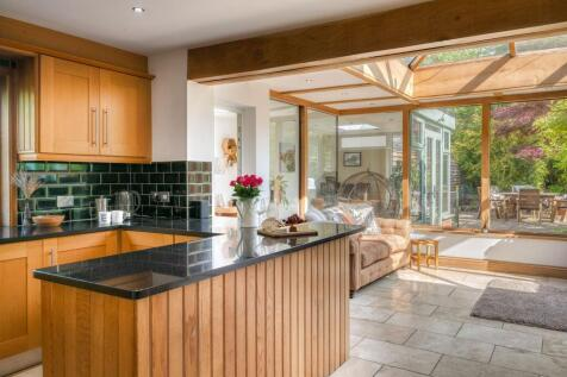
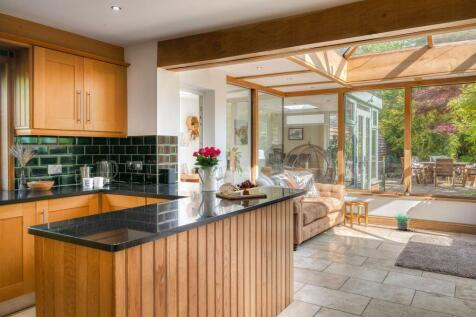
+ potted plant (402, 218)
